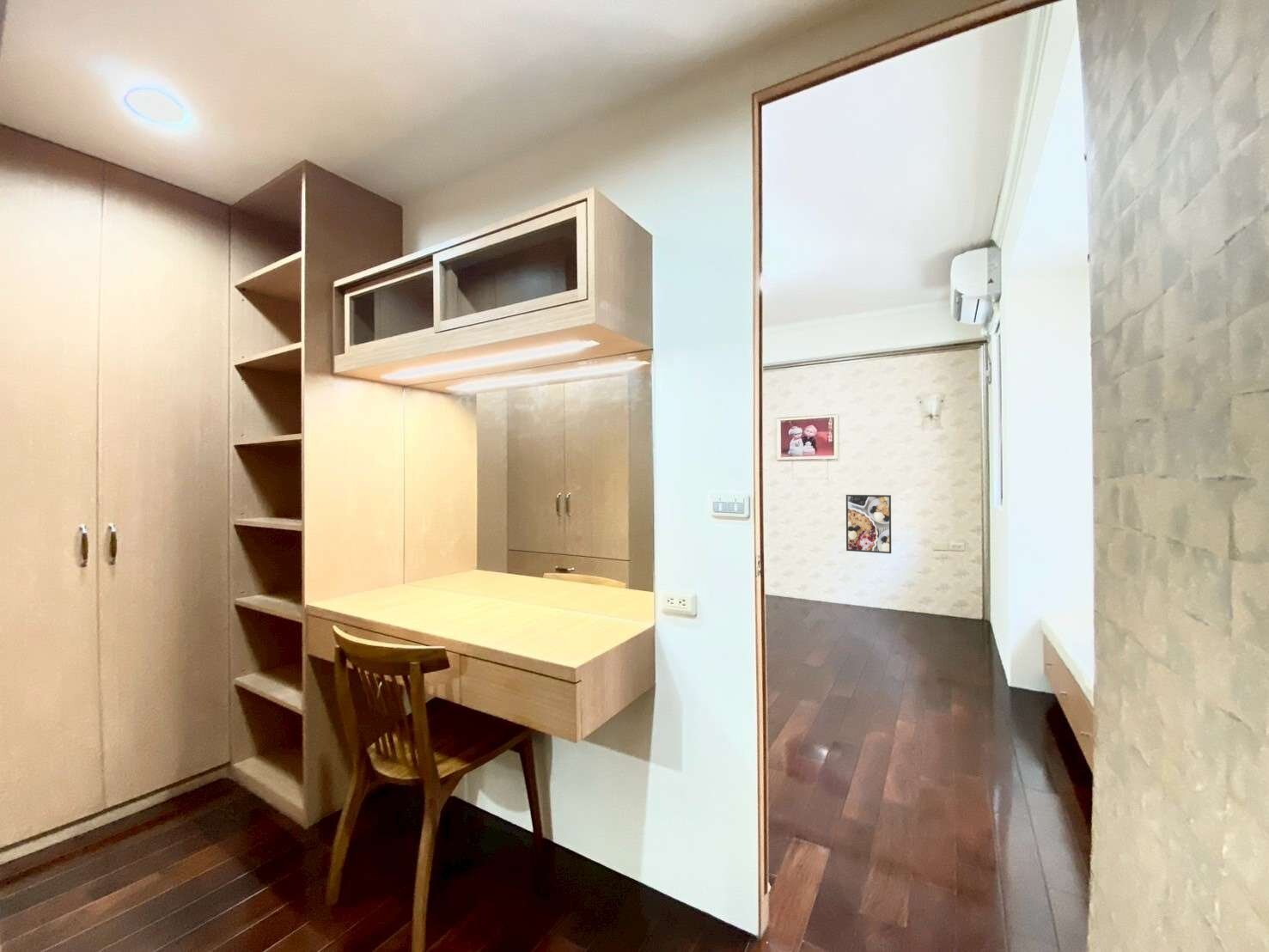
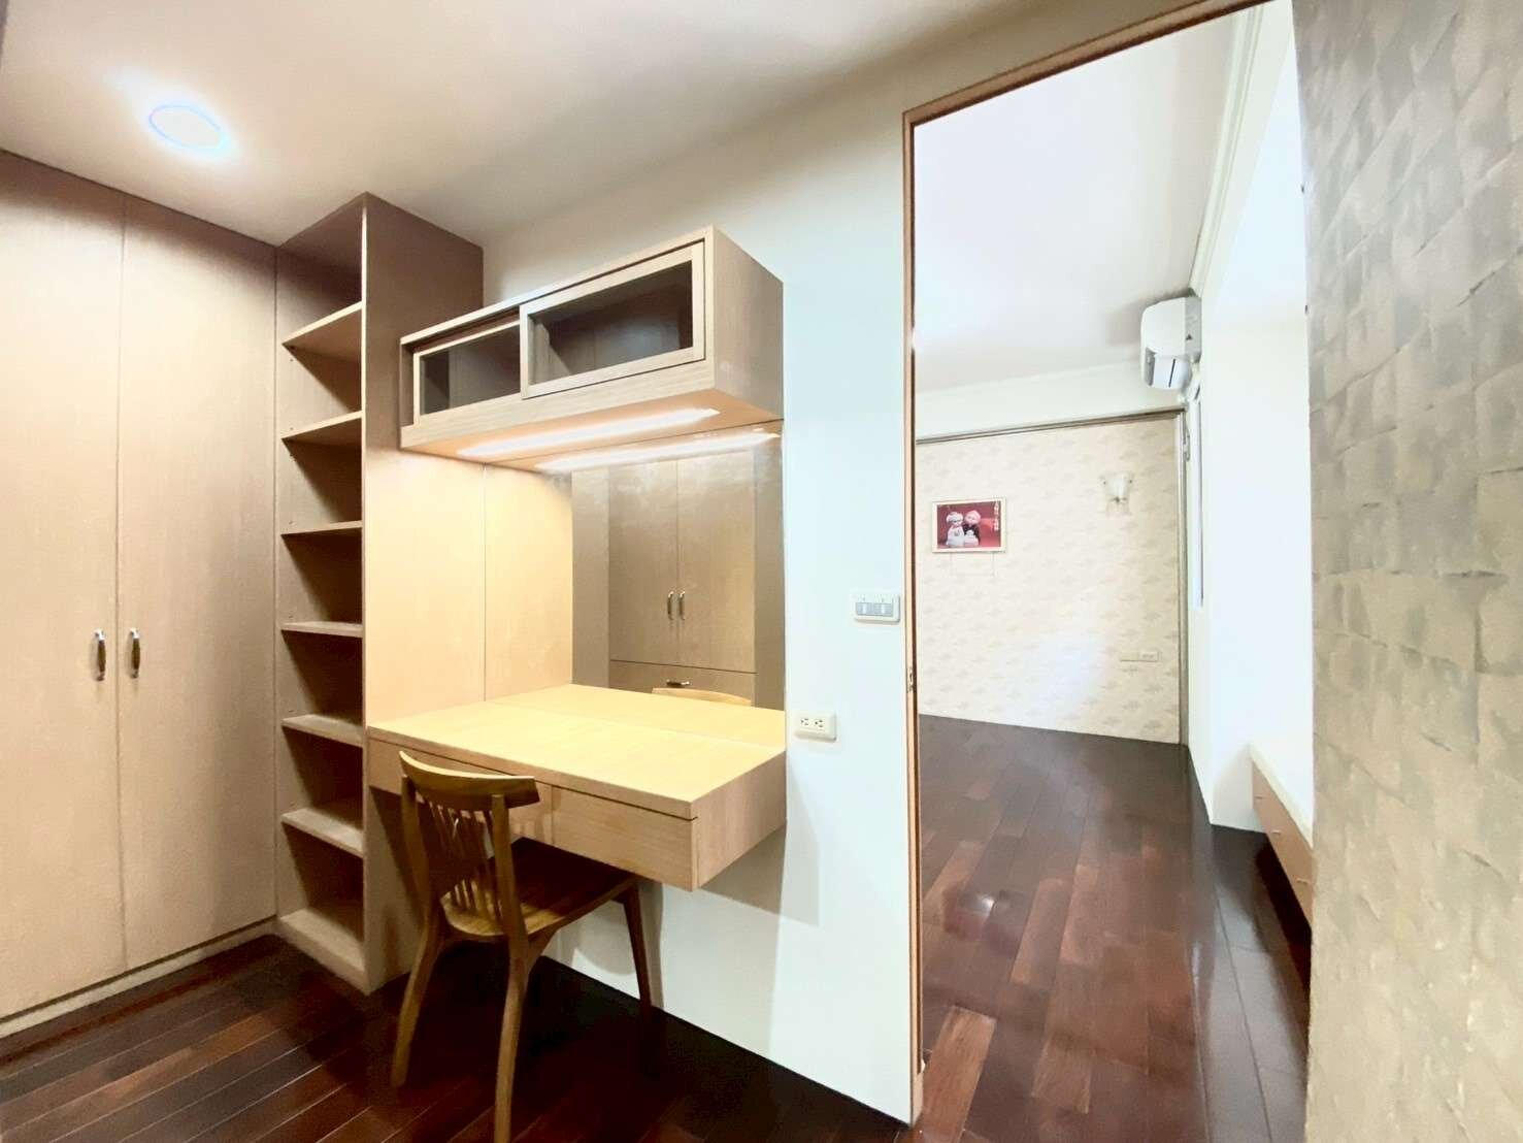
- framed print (868, 523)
